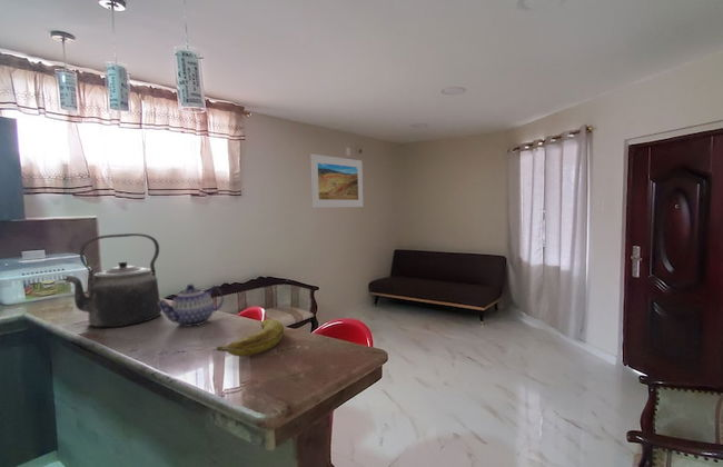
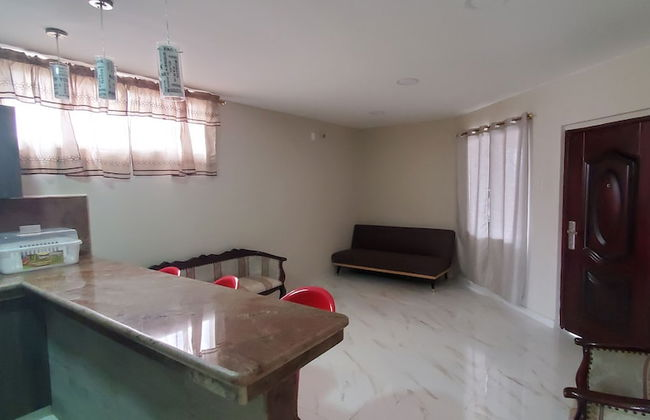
- kettle (116, 277)
- teapot (192, 302)
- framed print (338, 182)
- banana (252, 336)
